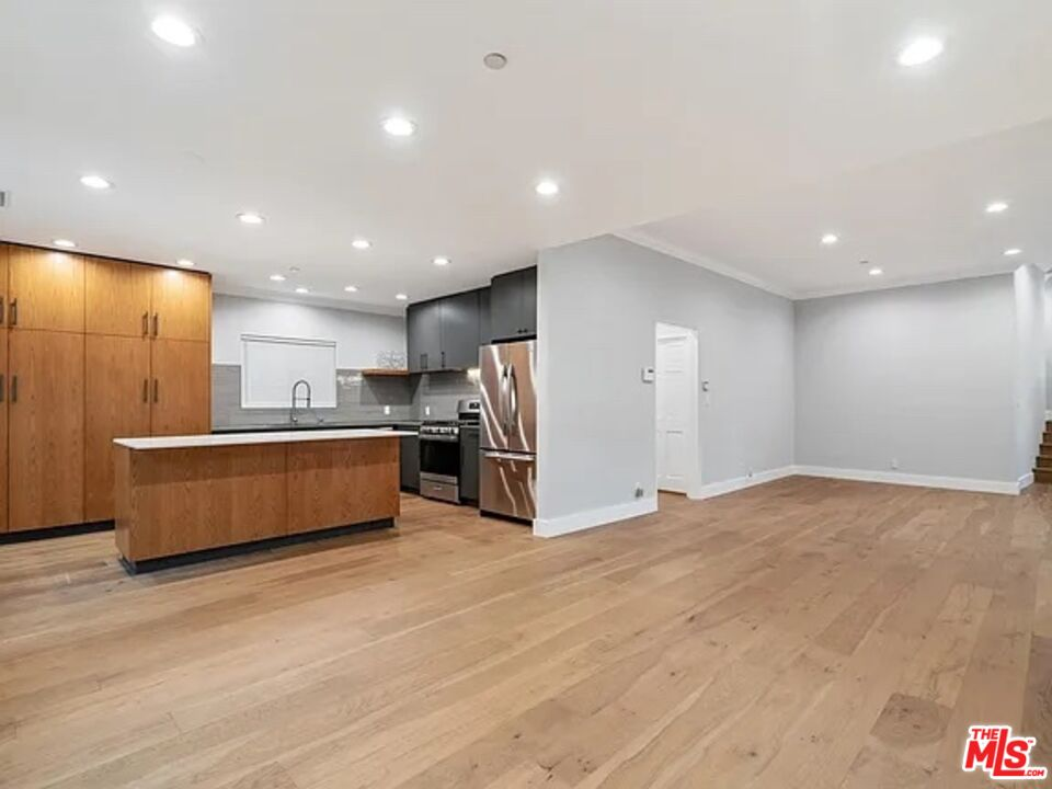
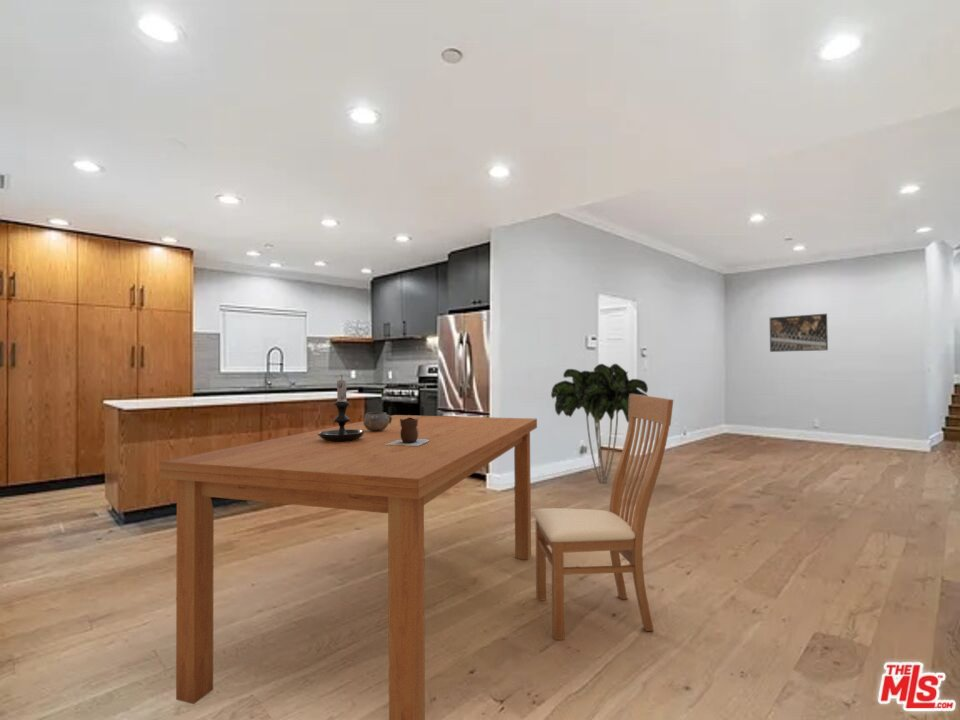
+ vase (407, 430)
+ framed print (797, 333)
+ dining table (402, 520)
+ decorative bowl (377, 421)
+ indoor plant (599, 423)
+ candle holder (340, 407)
+ chair (598, 510)
